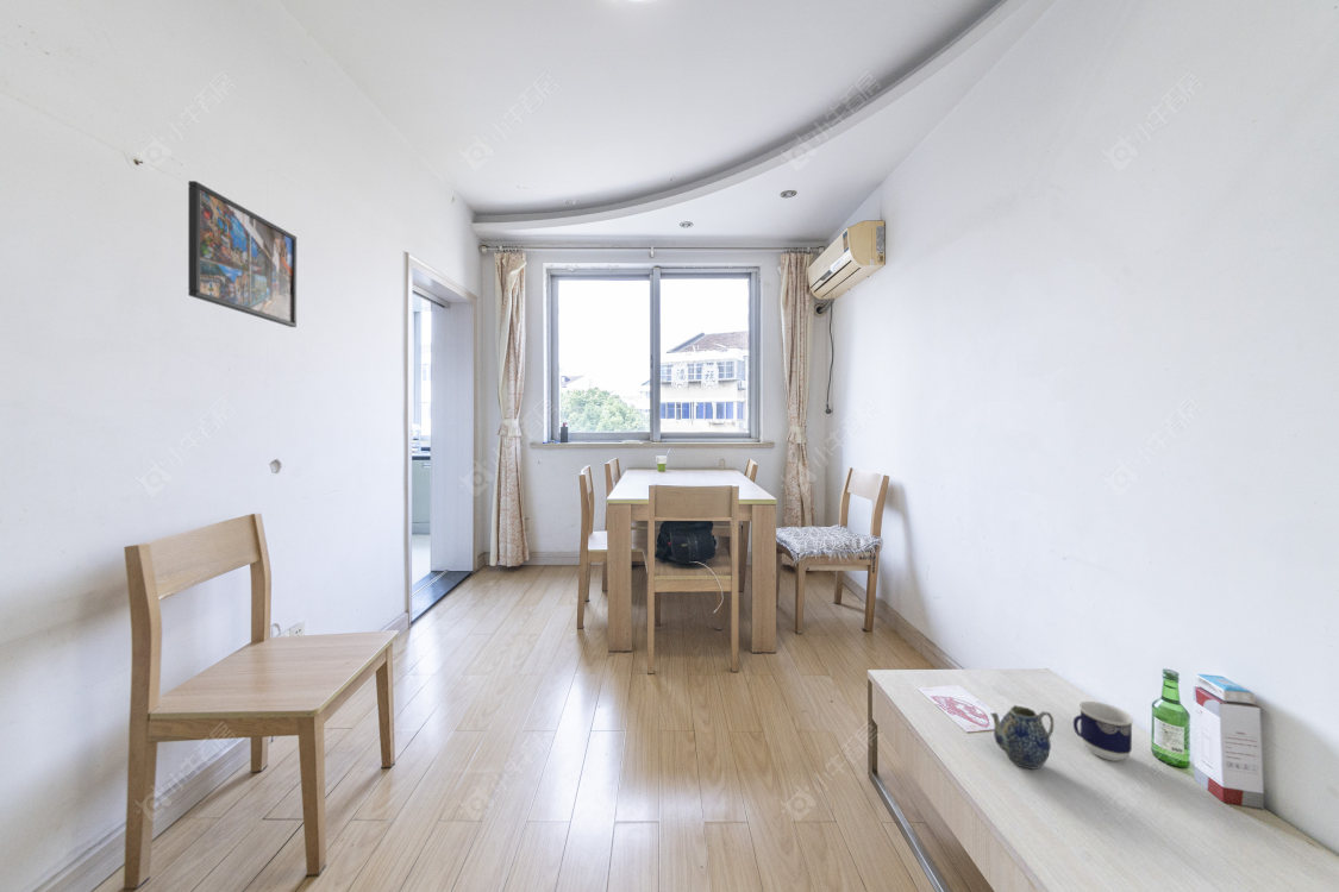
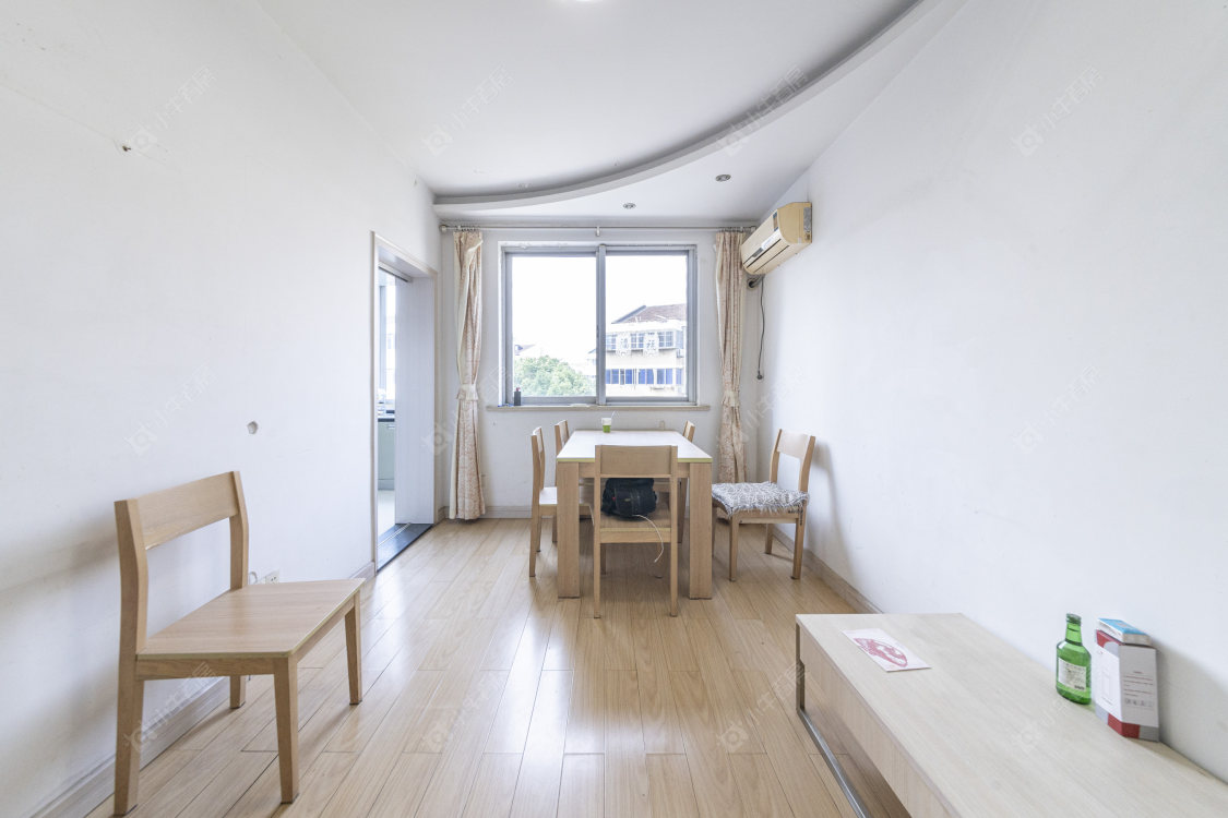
- cup (1099, 733)
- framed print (249, 263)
- teapot (1021, 734)
